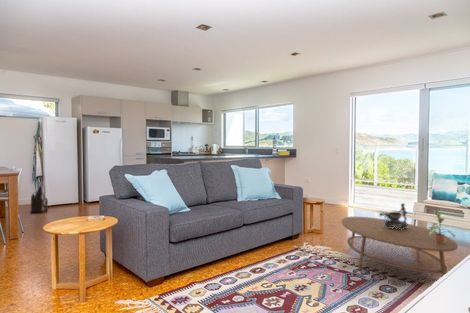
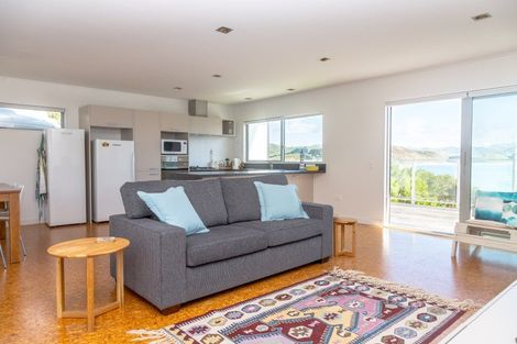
- shoulder bag (39, 197)
- potted plant (439, 226)
- decorative bowl (394, 215)
- coffee table (391, 247)
